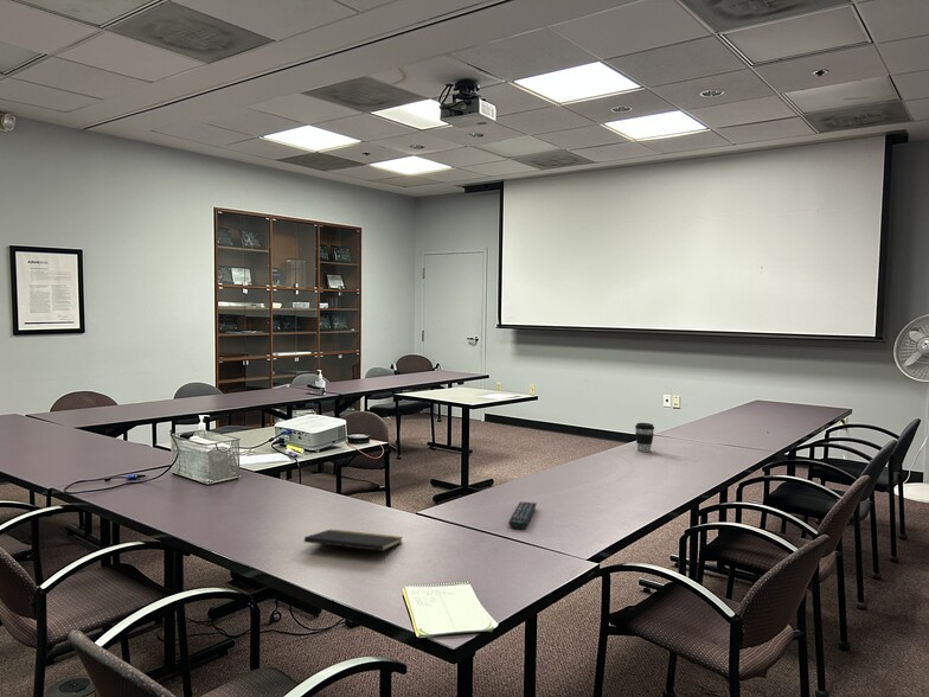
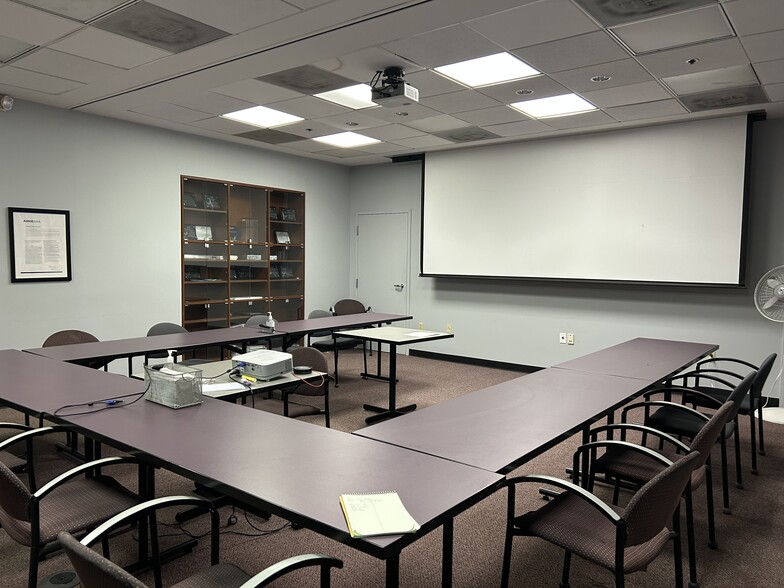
- notepad (354, 539)
- coffee cup (643, 436)
- remote control (523, 513)
